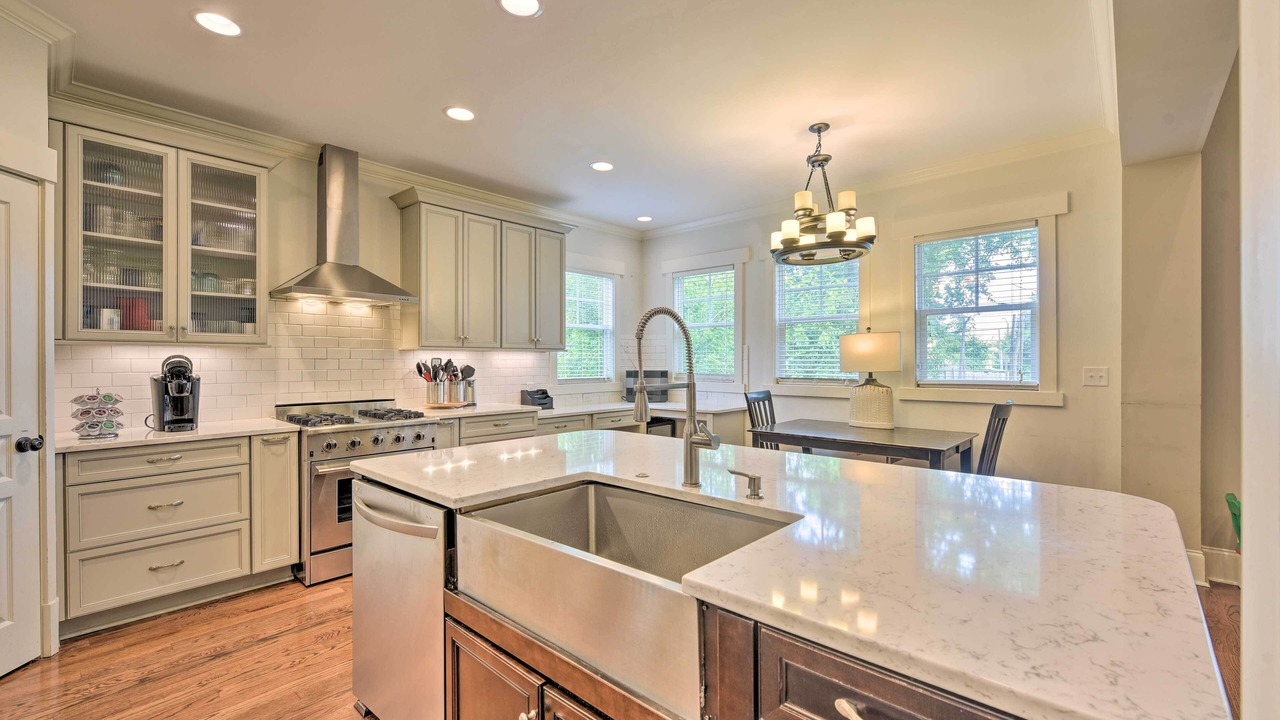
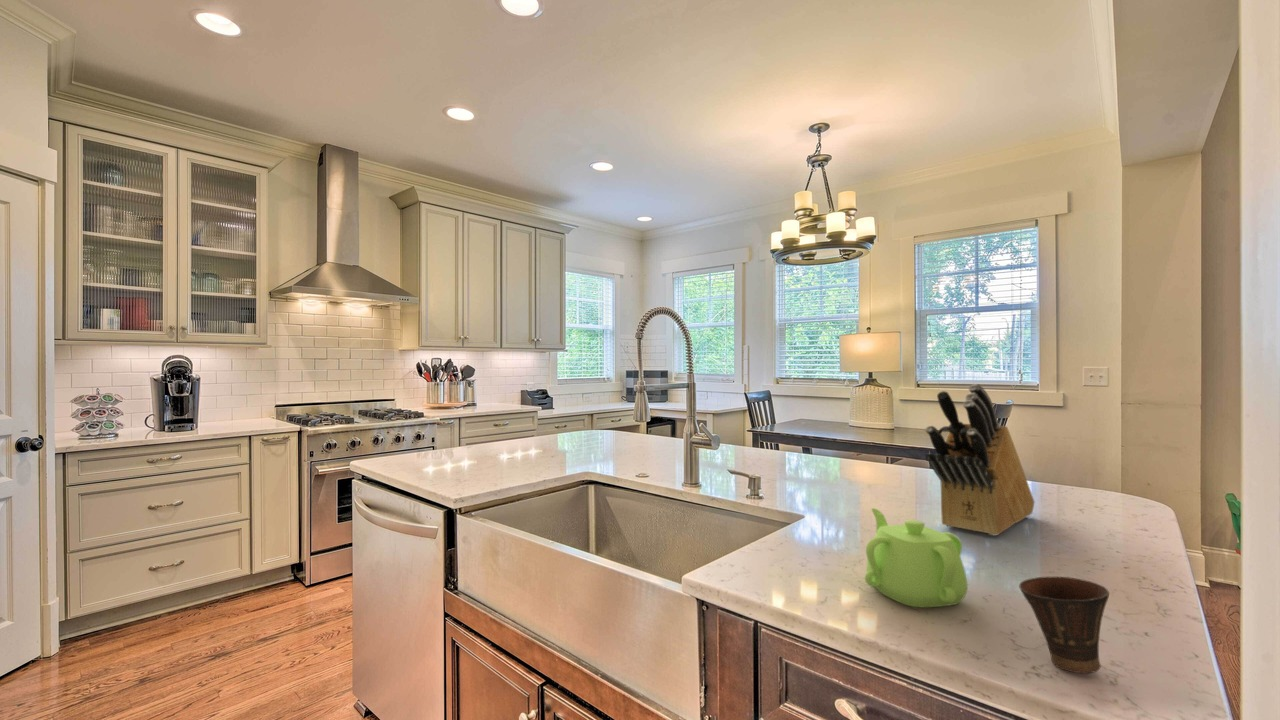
+ cup (1062, 623)
+ knife block (981, 453)
+ teapot (909, 554)
